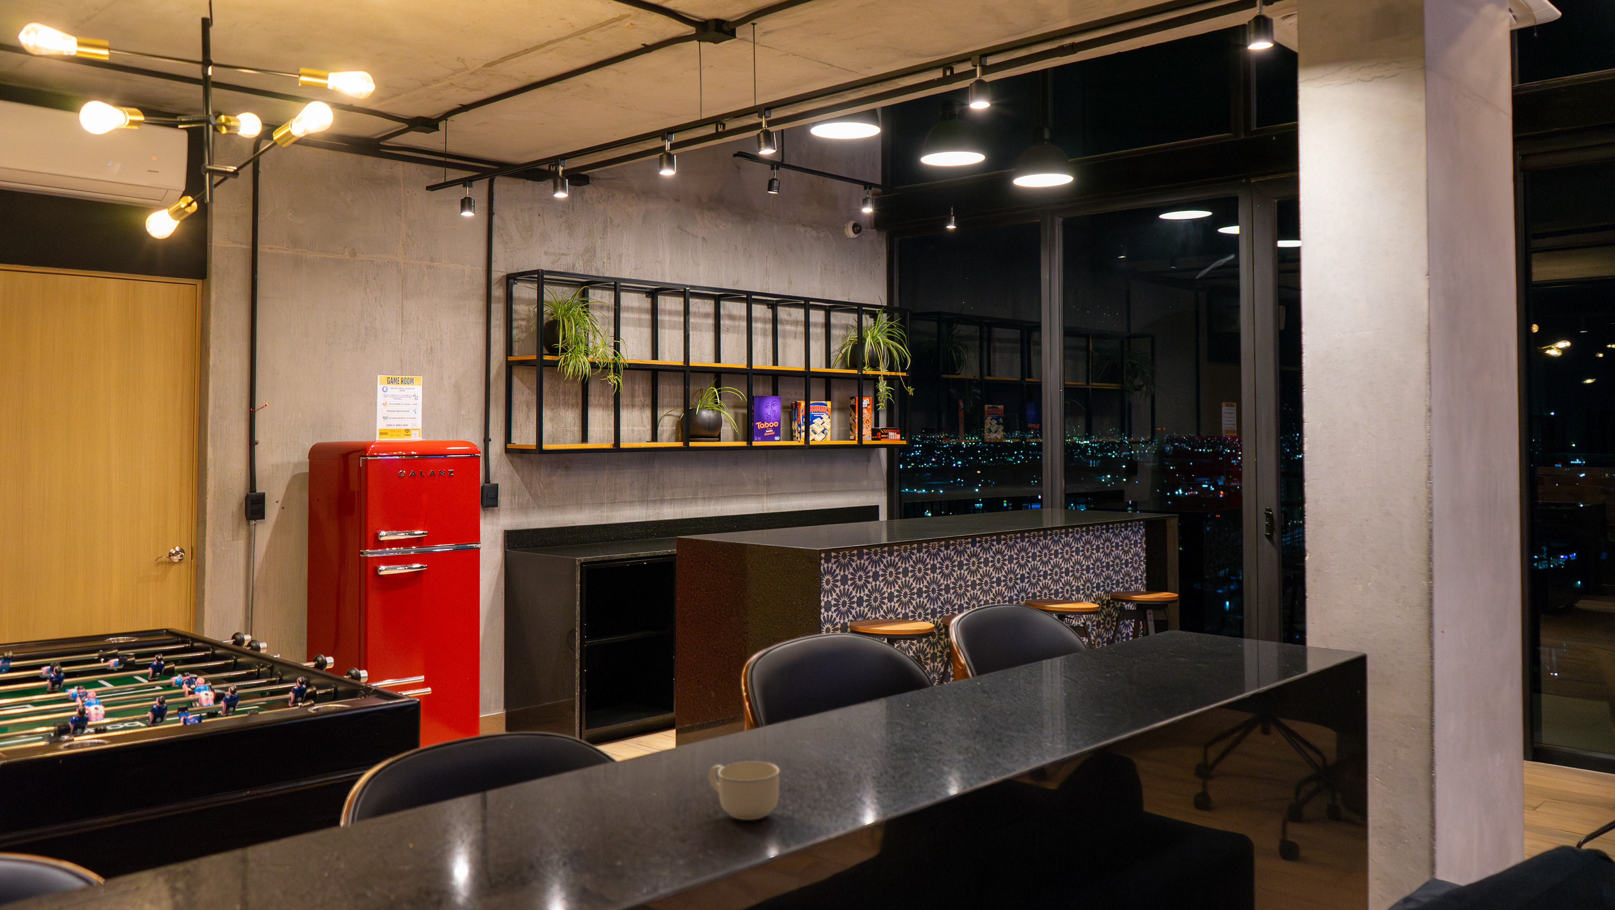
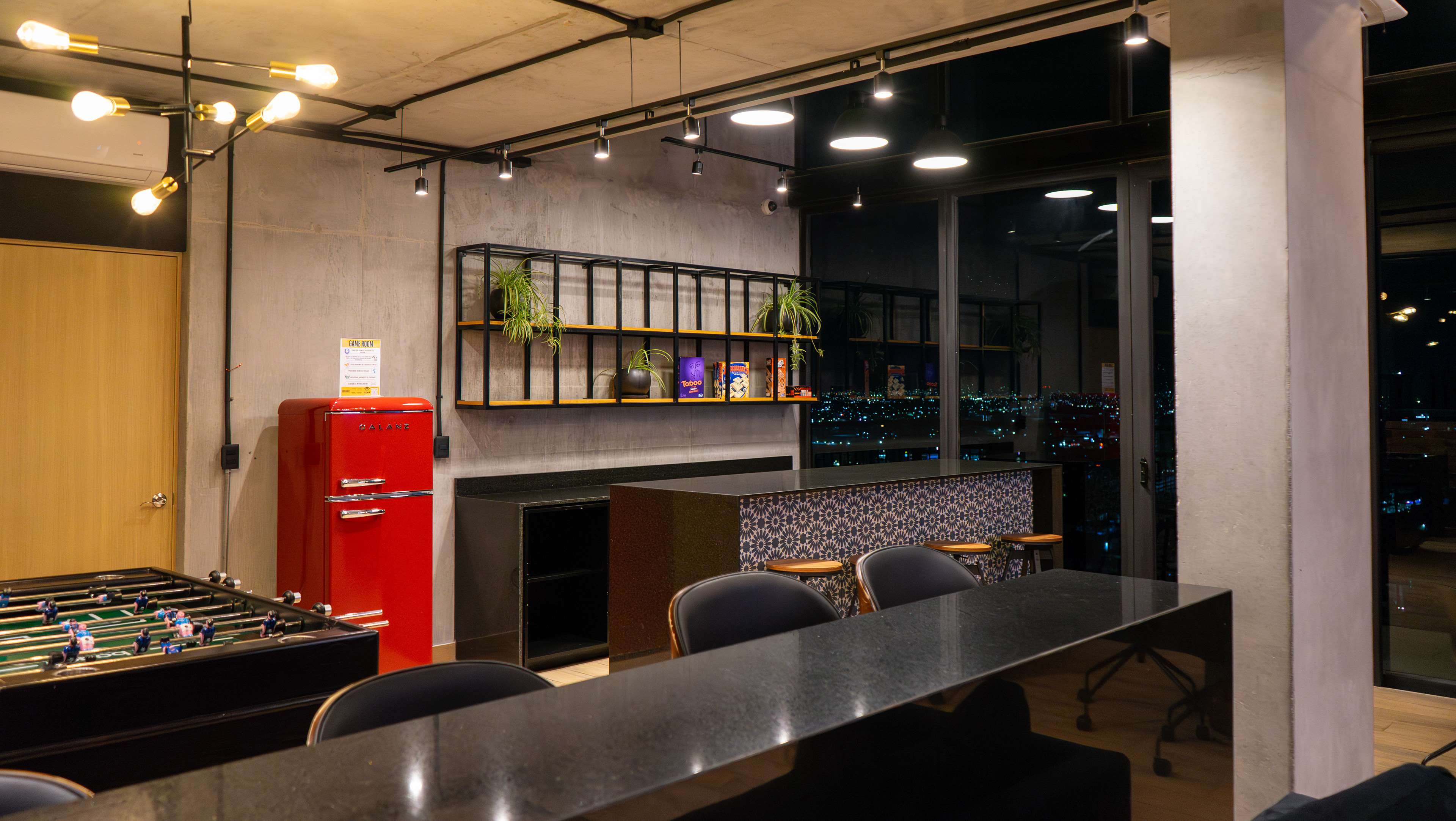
- cup (742, 790)
